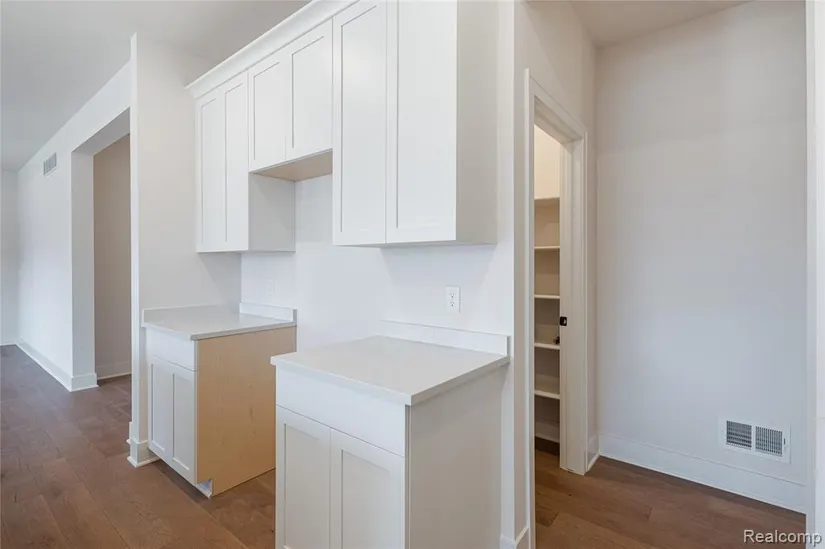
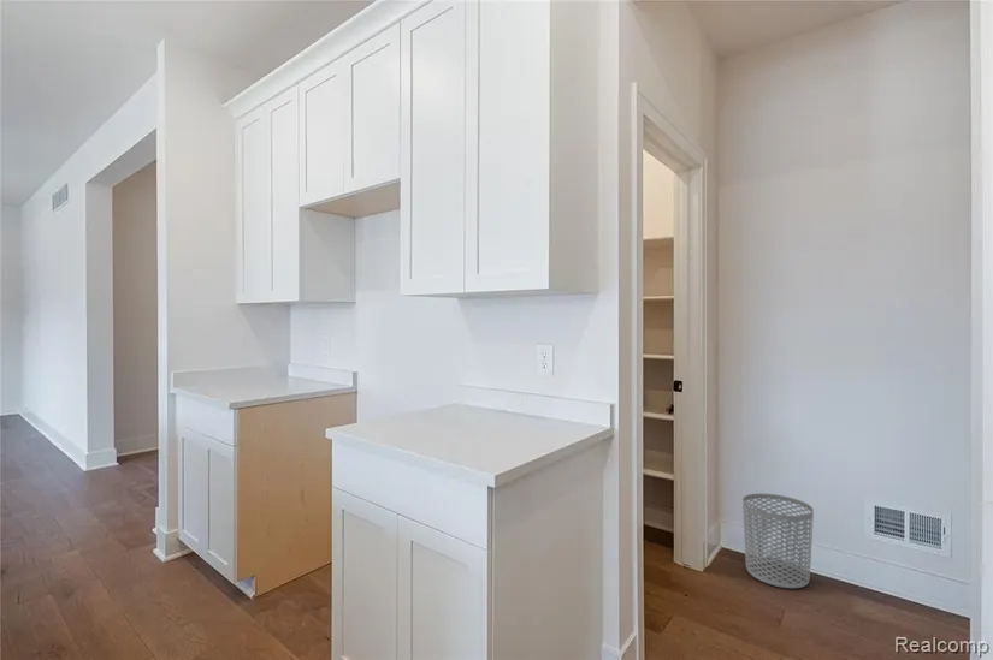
+ waste bin (776, 539)
